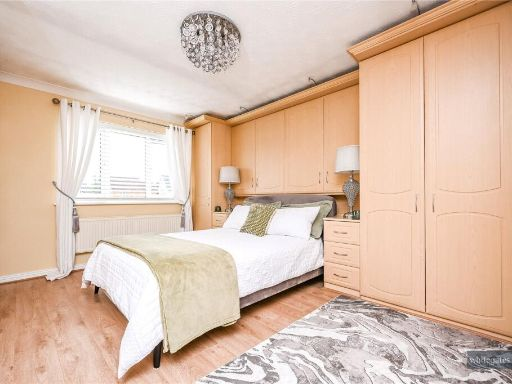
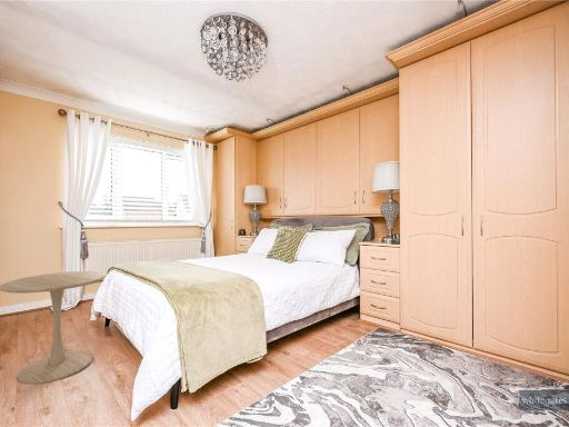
+ side table (57, 322)
